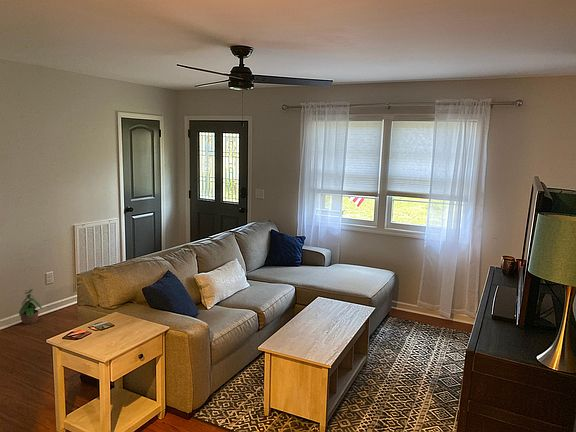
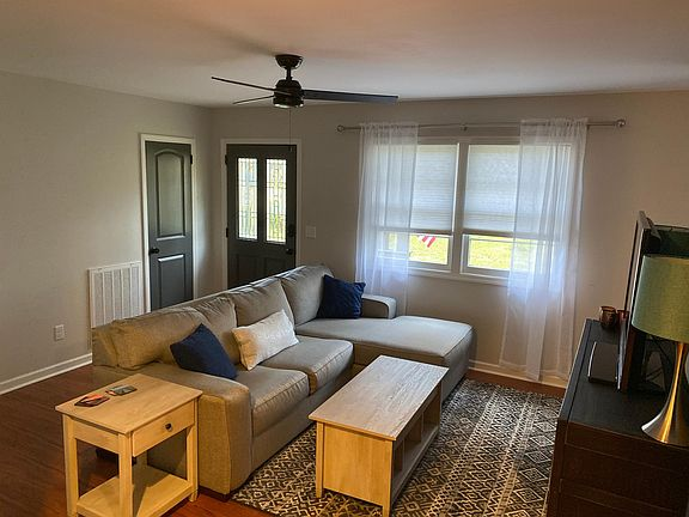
- potted plant (30, 305)
